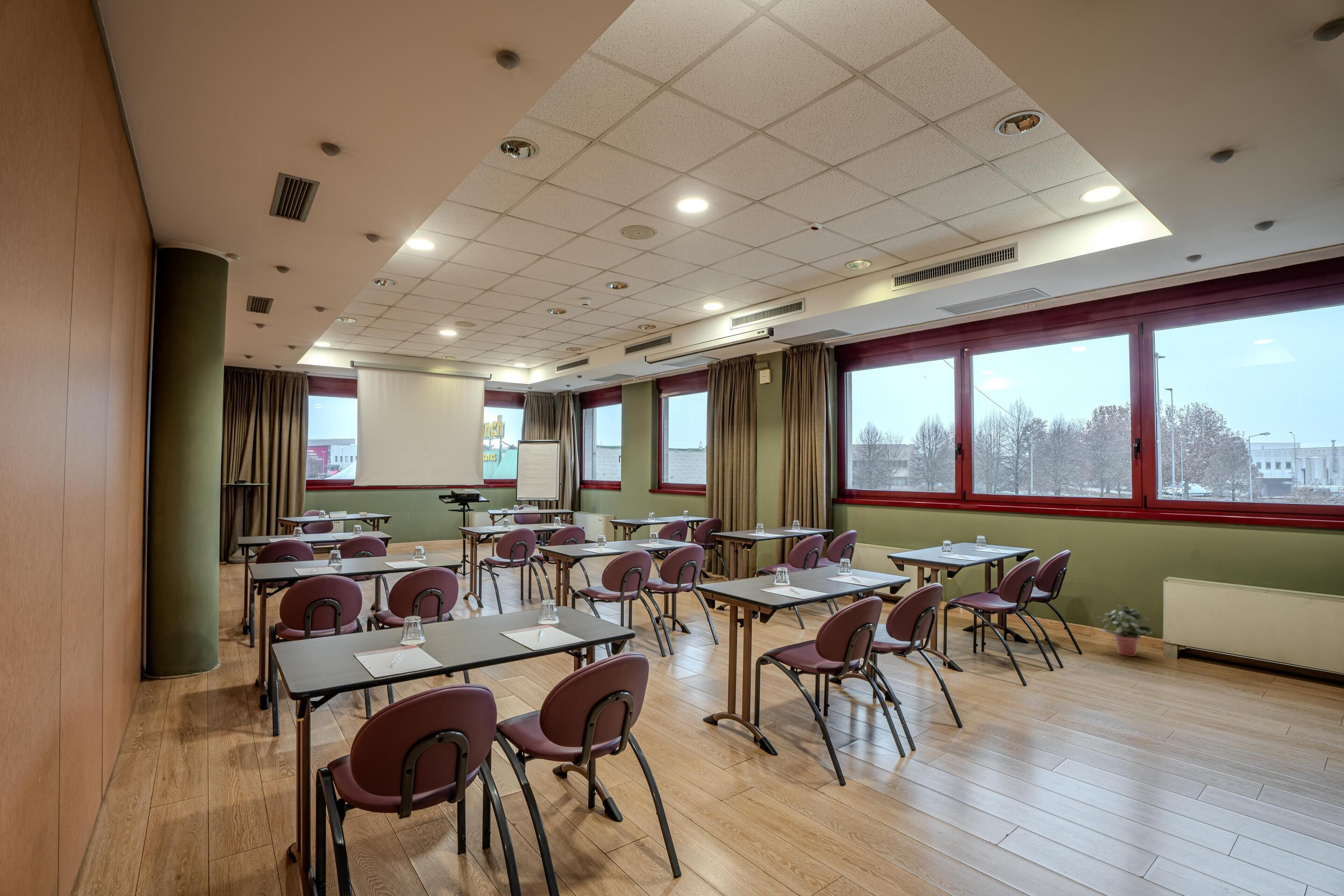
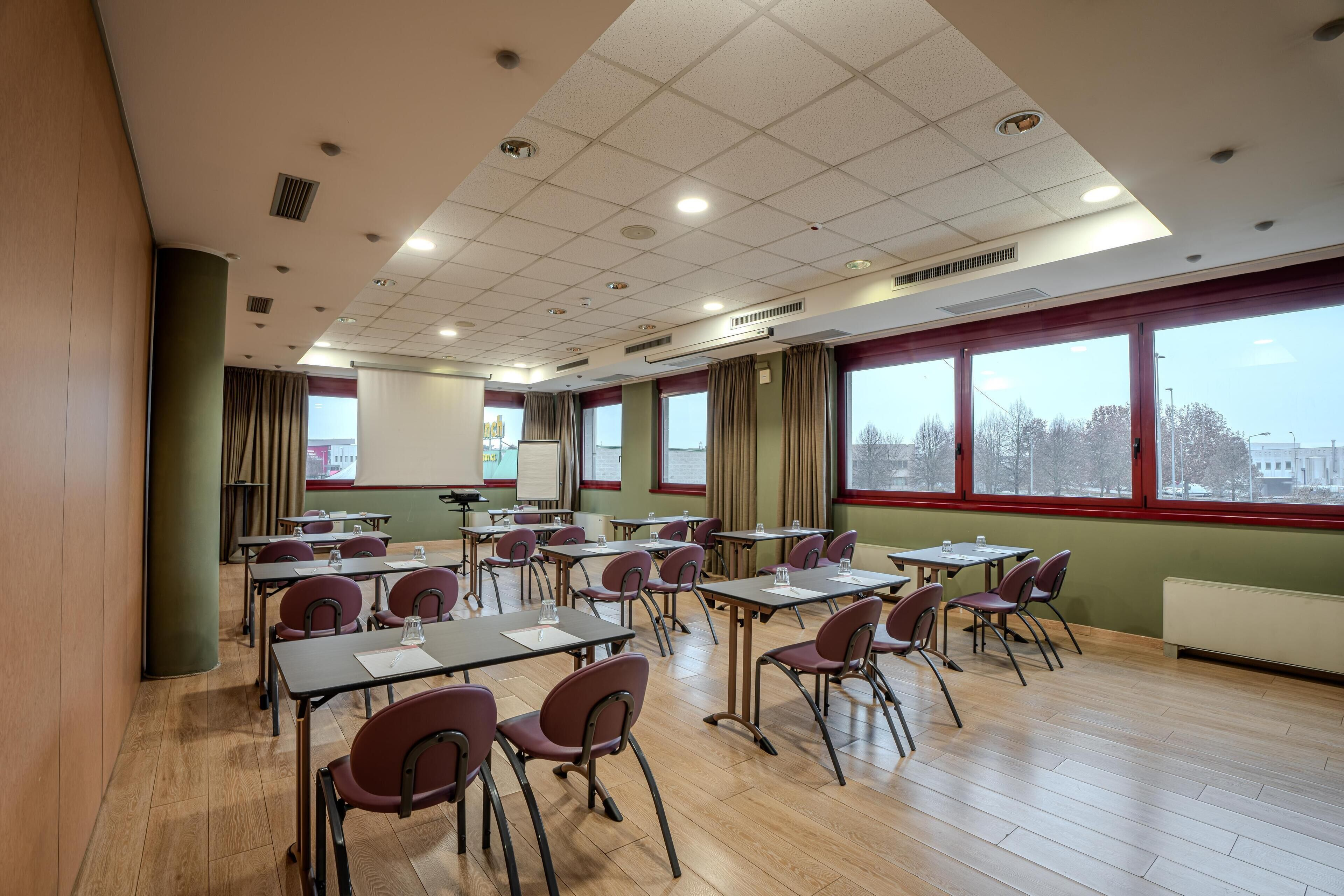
- potted plant (1126, 630)
